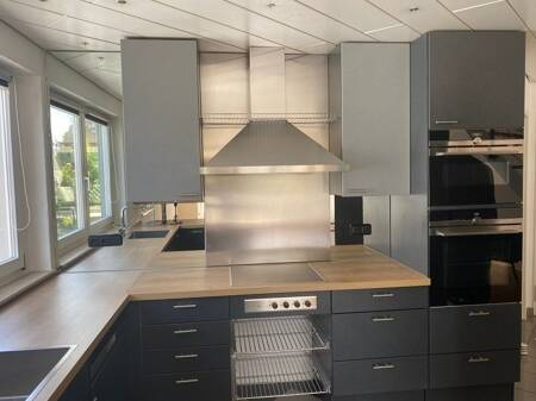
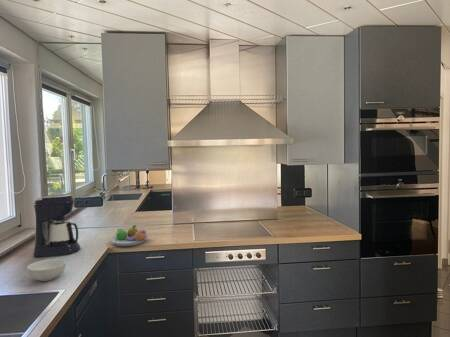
+ cereal bowl (47, 271)
+ fruit bowl (129, 234)
+ coffee maker (55, 223)
